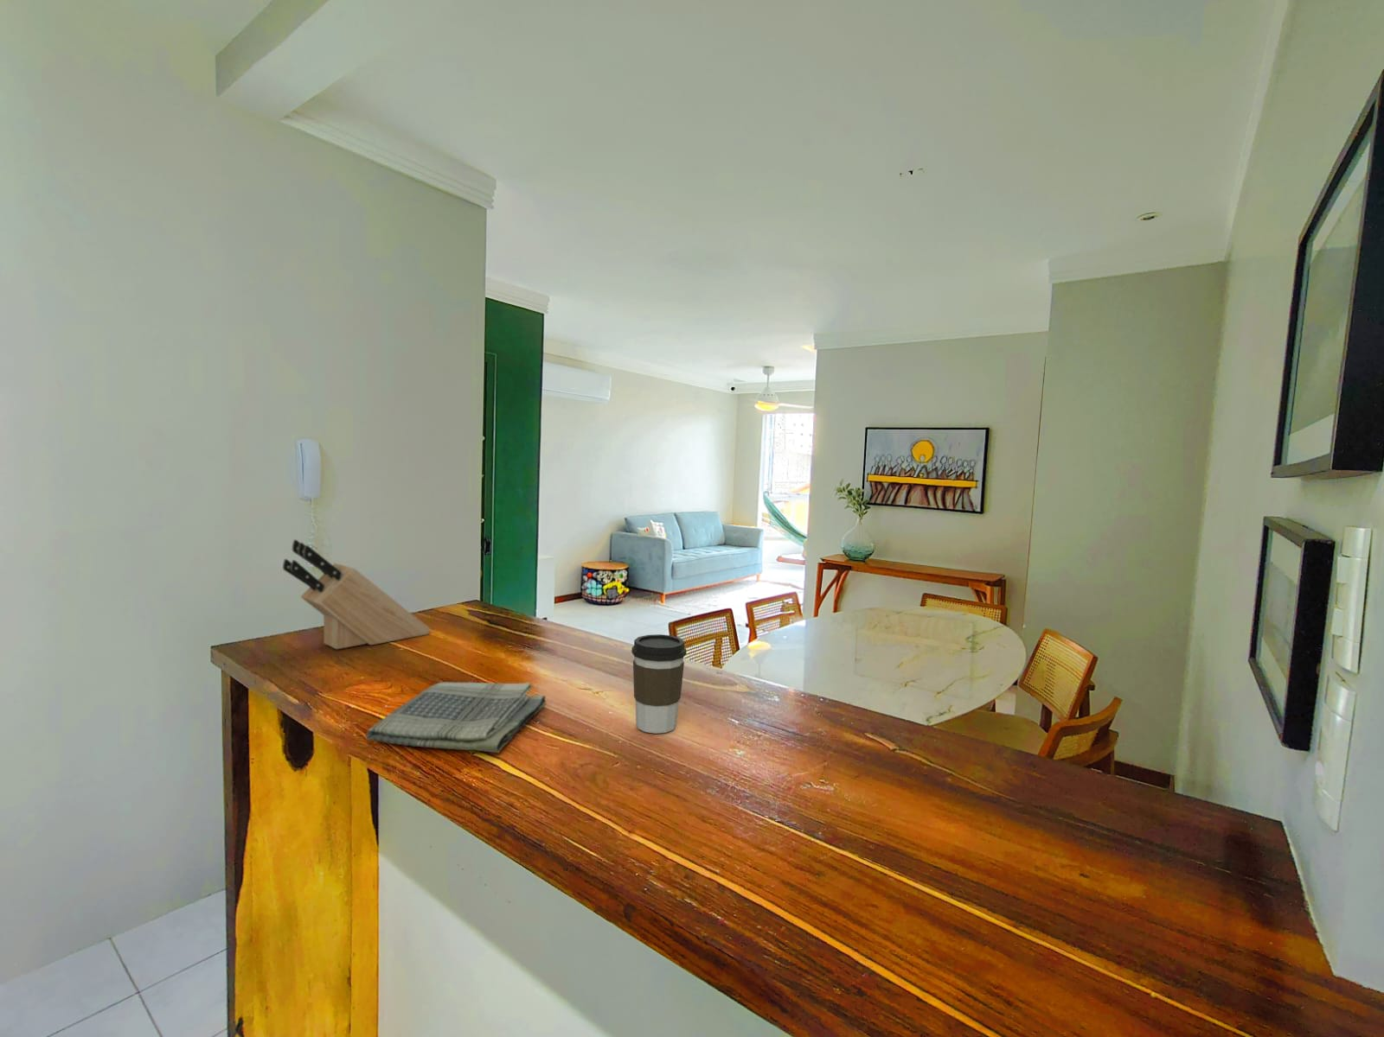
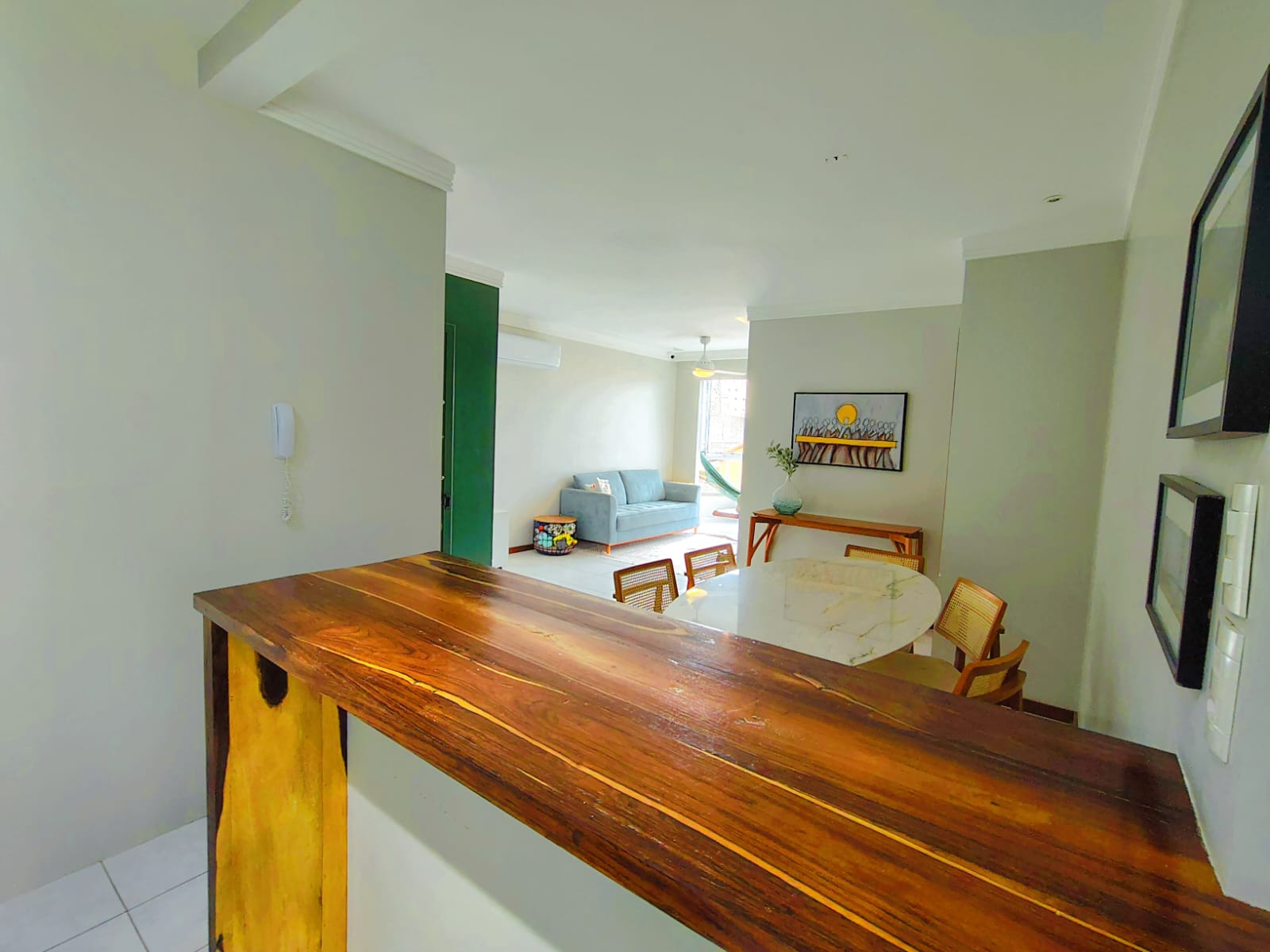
- coffee cup (657, 683)
- knife block (359, 589)
- dish towel (464, 710)
